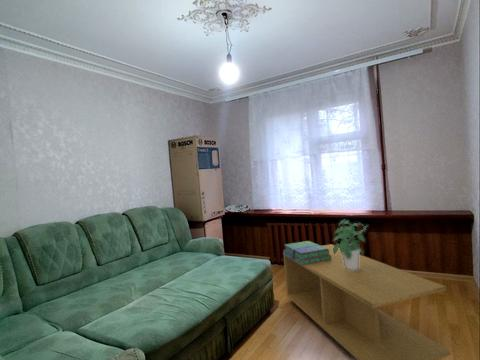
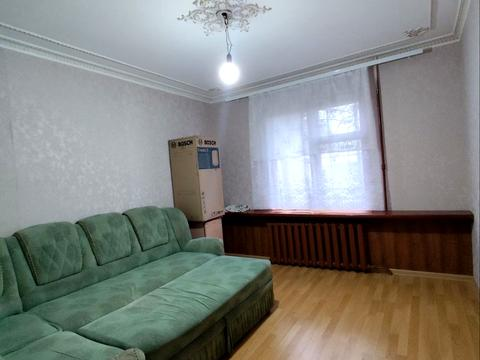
- stack of books (305, 251)
- coffee table (348, 295)
- potted plant (349, 244)
